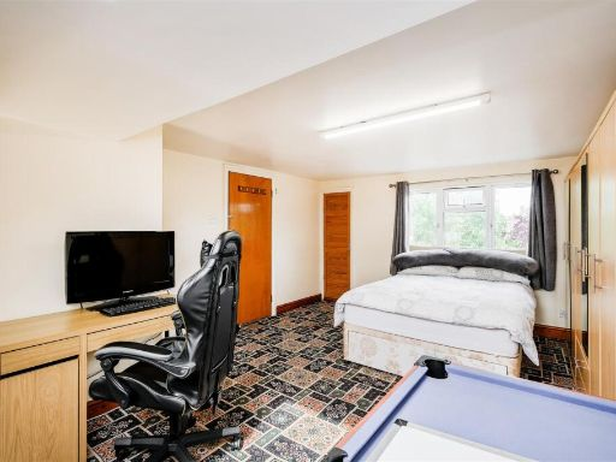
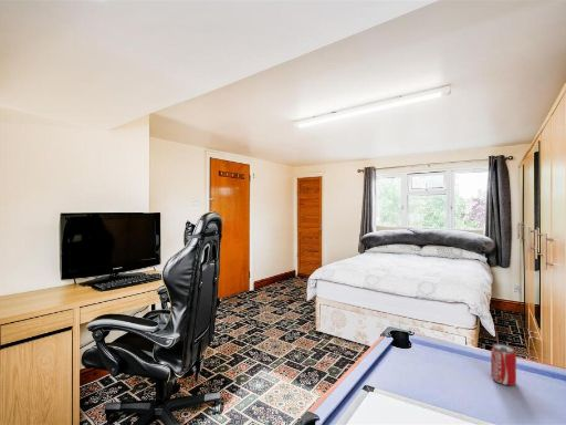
+ beverage can (503, 363)
